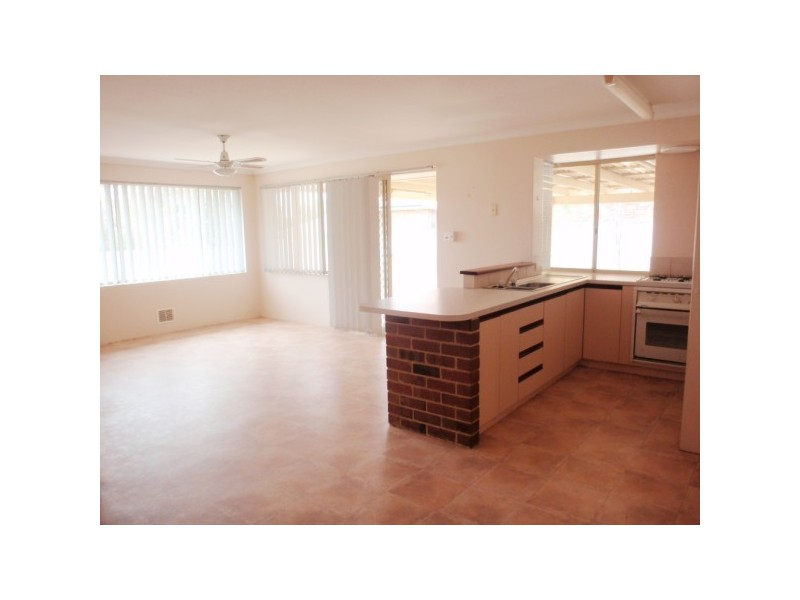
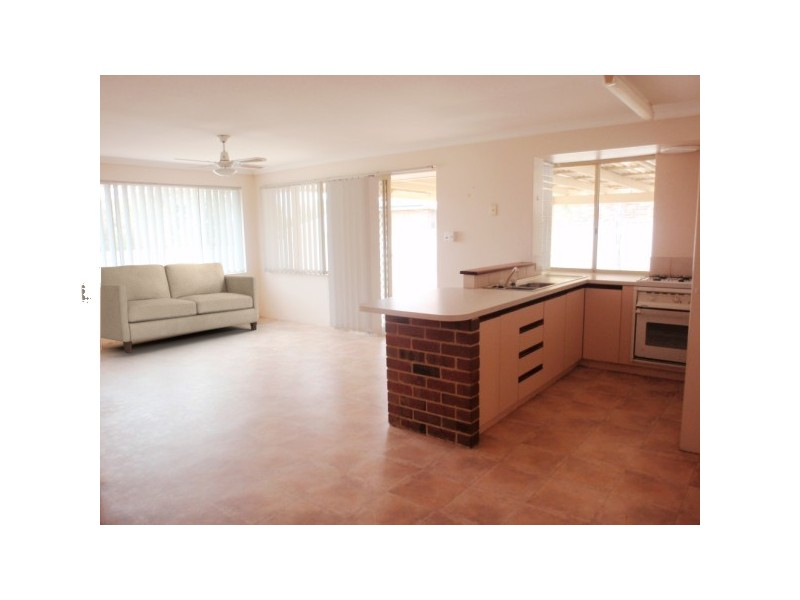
+ sofa (177, 301)
